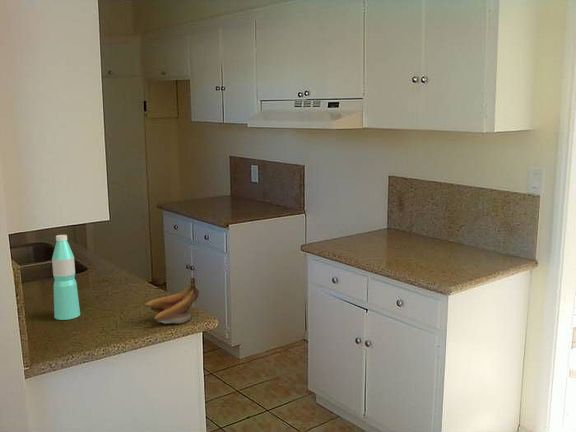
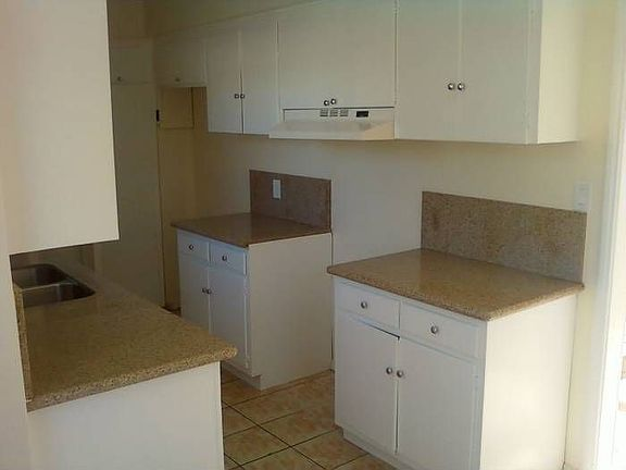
- water bottle (64, 276)
- banana (172, 299)
